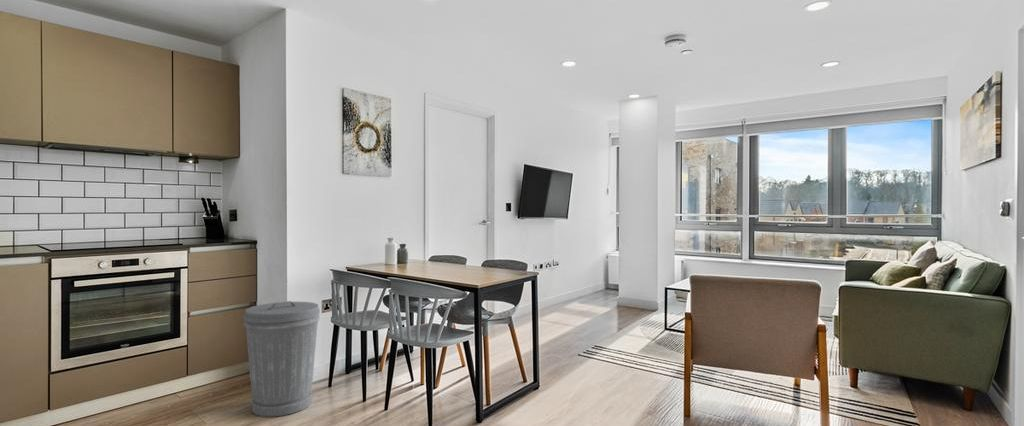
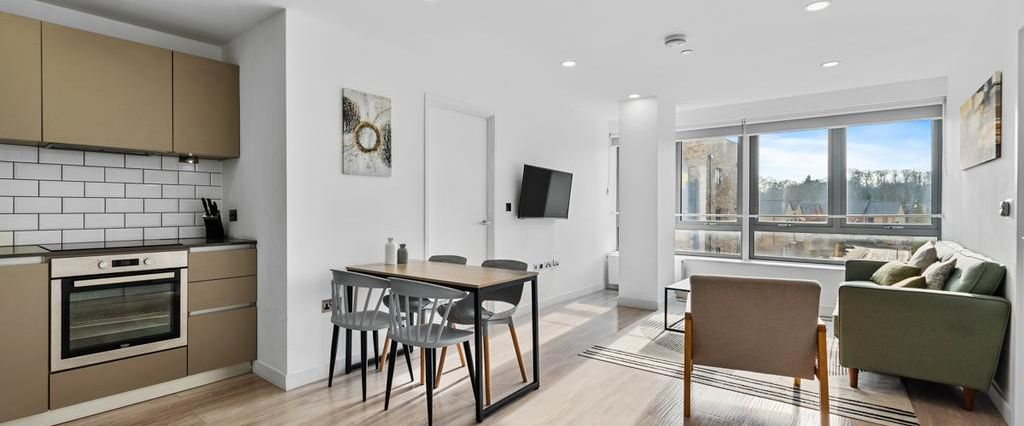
- trash can (282, 353)
